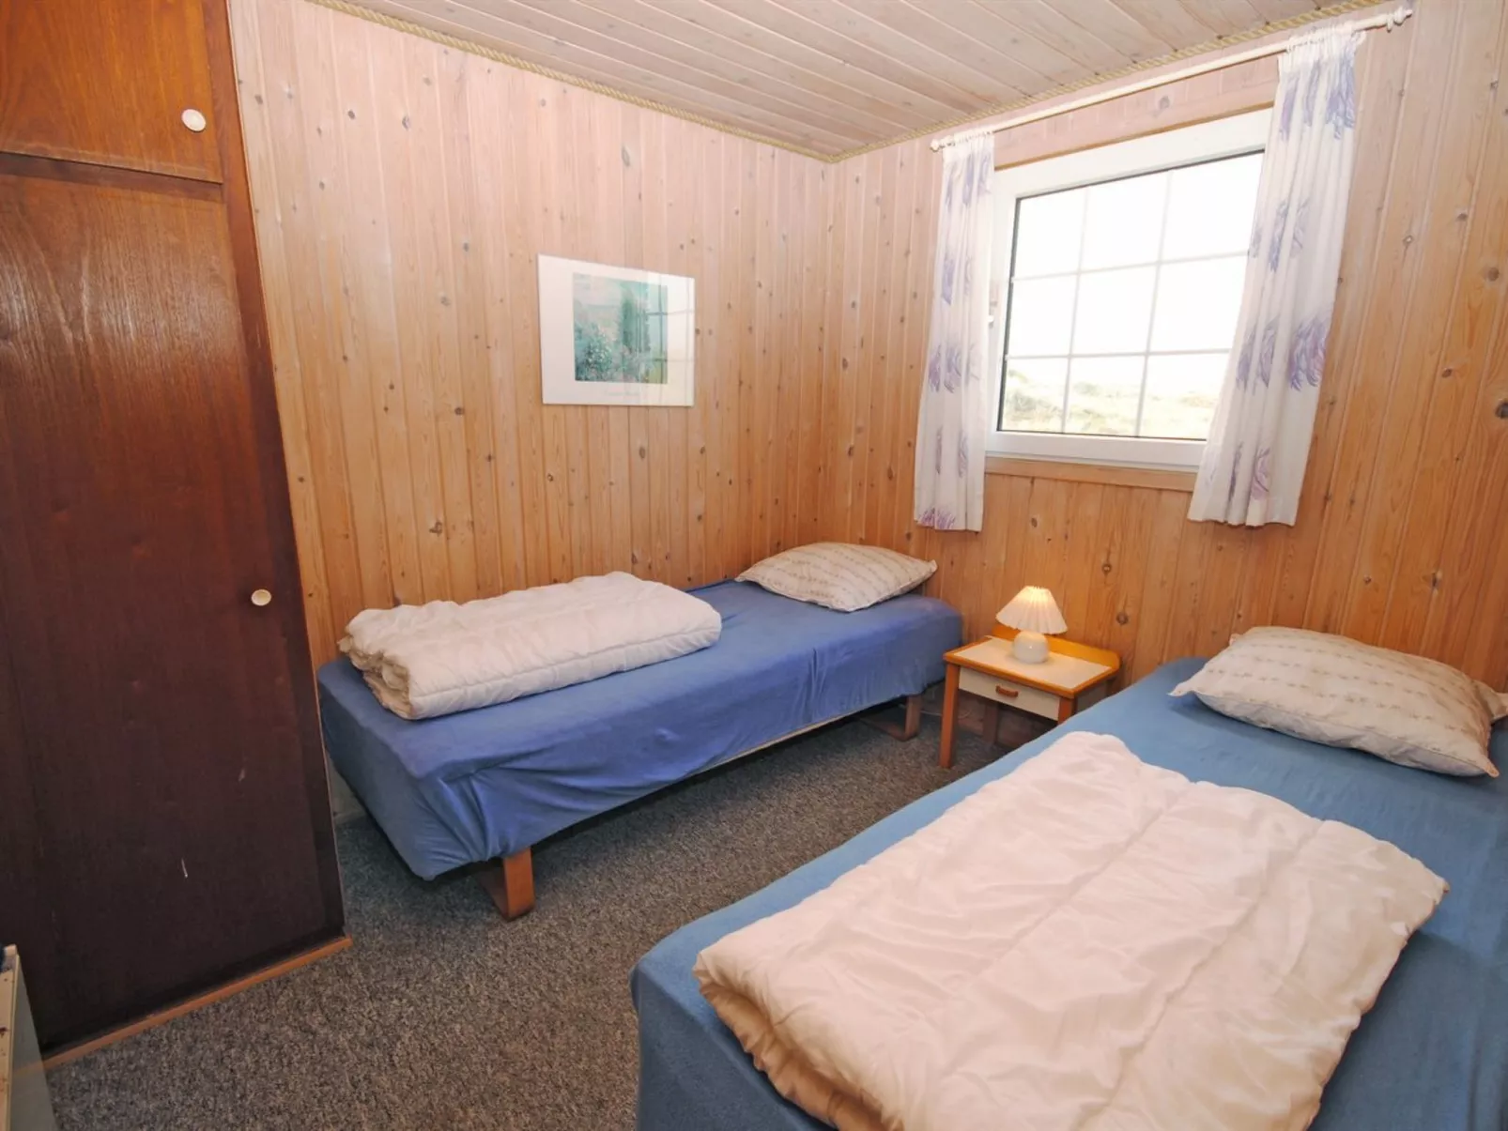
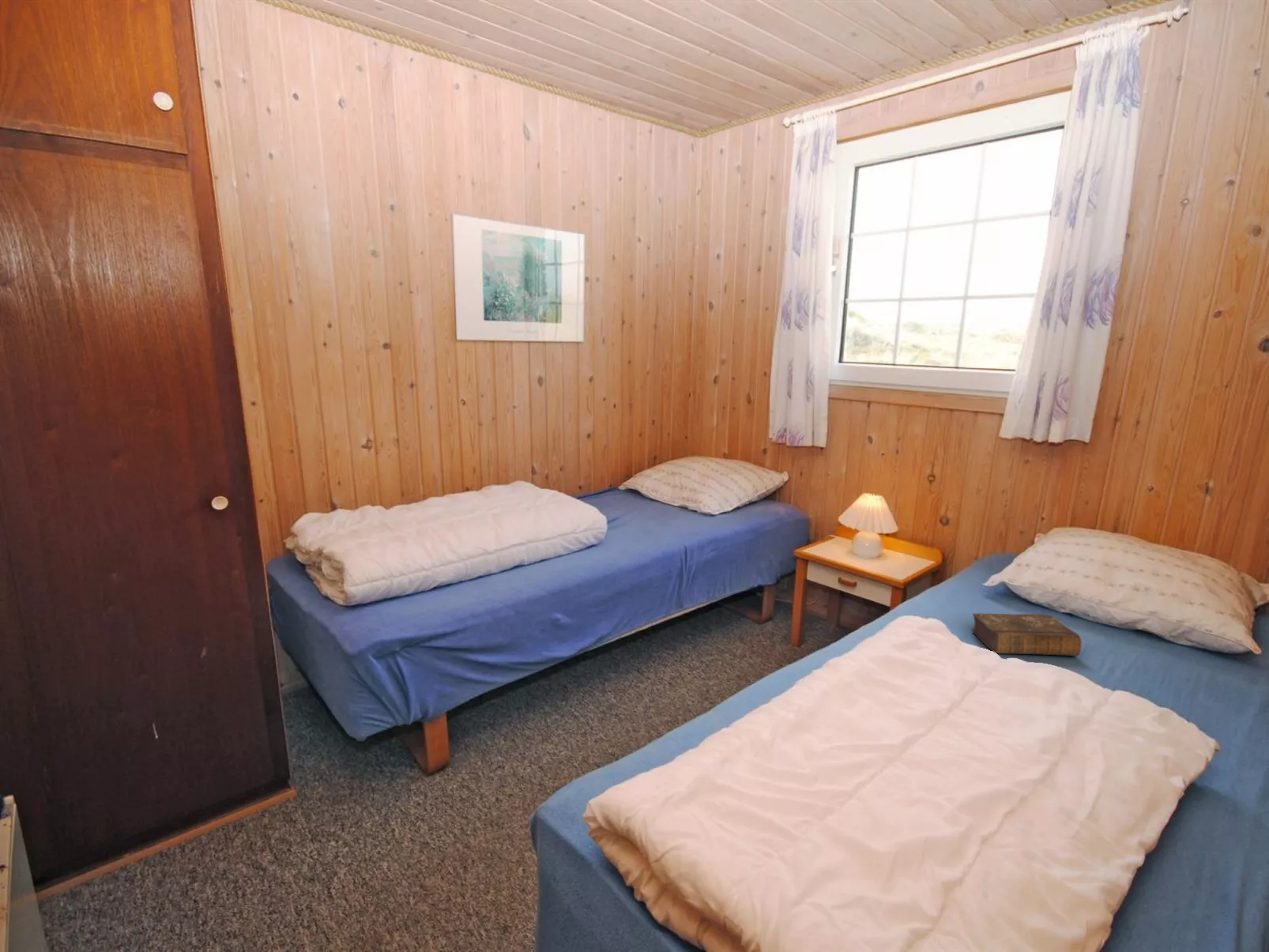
+ book (1024, 634)
